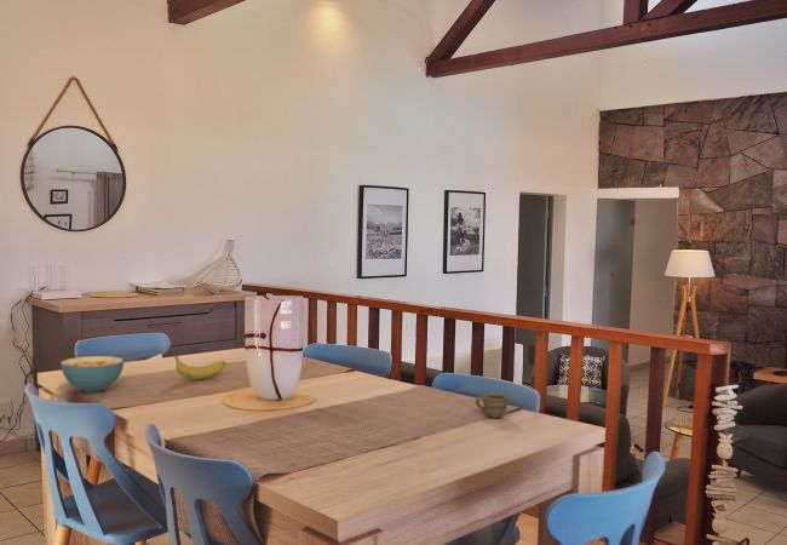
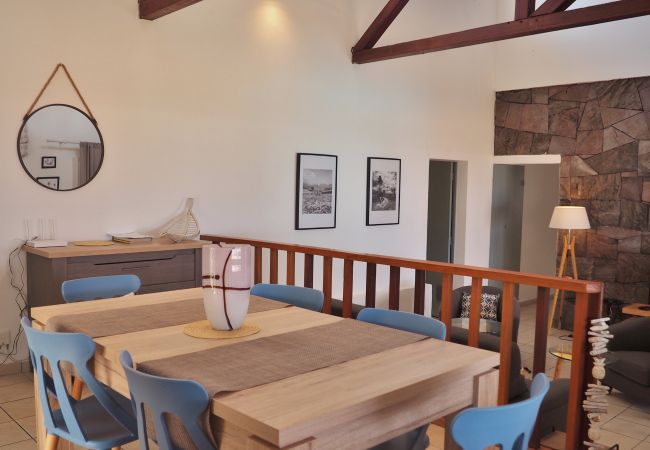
- fruit (200, 367)
- cup (490, 405)
- cereal bowl (92, 375)
